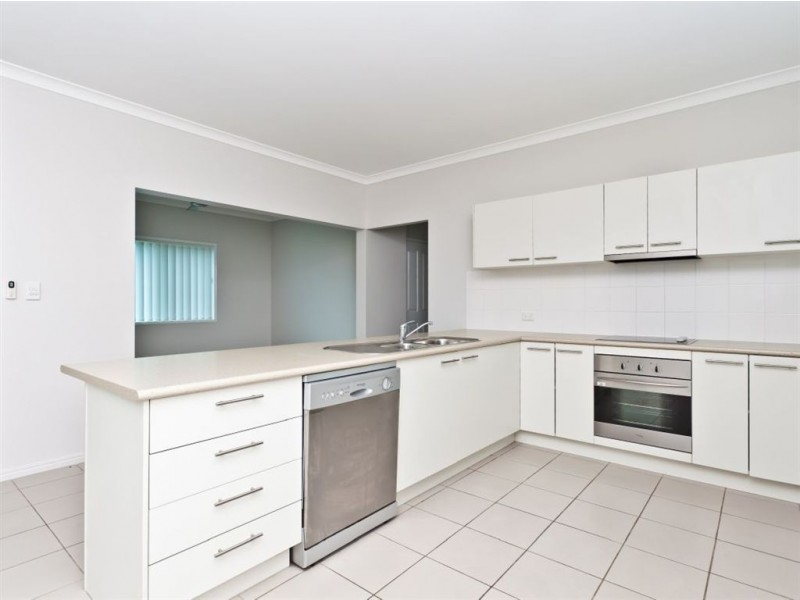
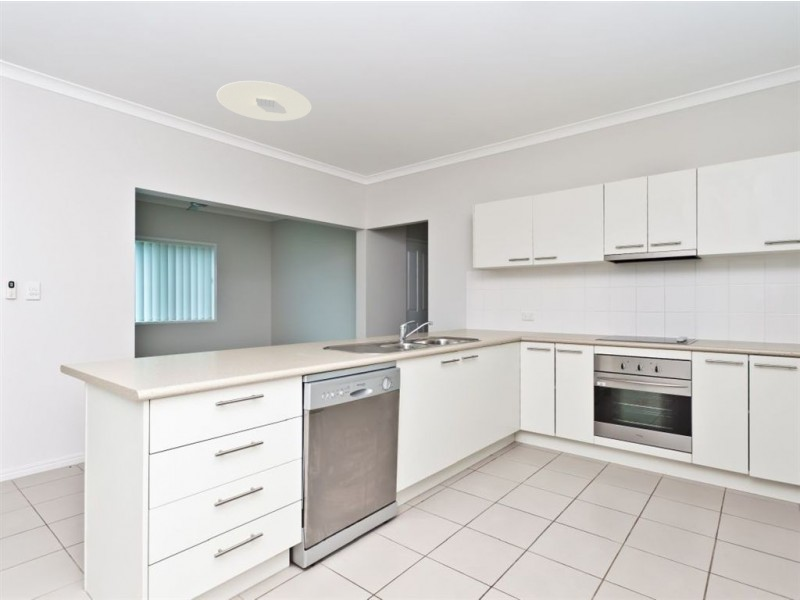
+ ceiling light (265, 98)
